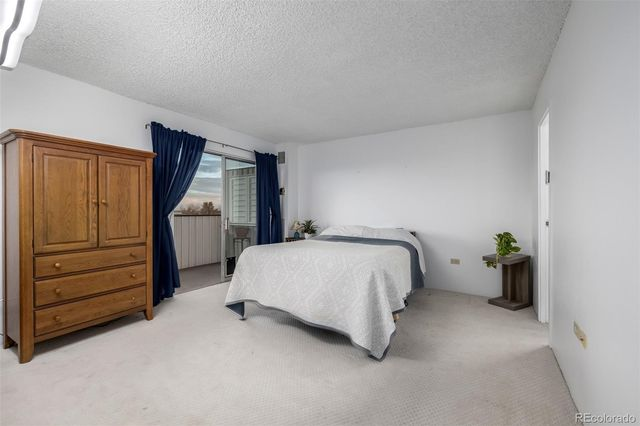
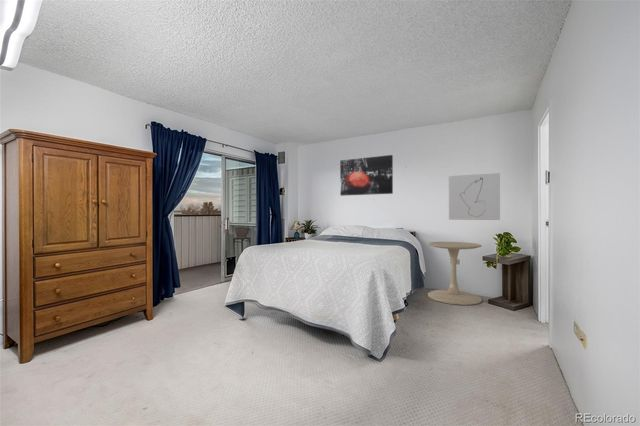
+ wall art (473, 197)
+ wall art (365, 176)
+ pedestal table (453, 270)
